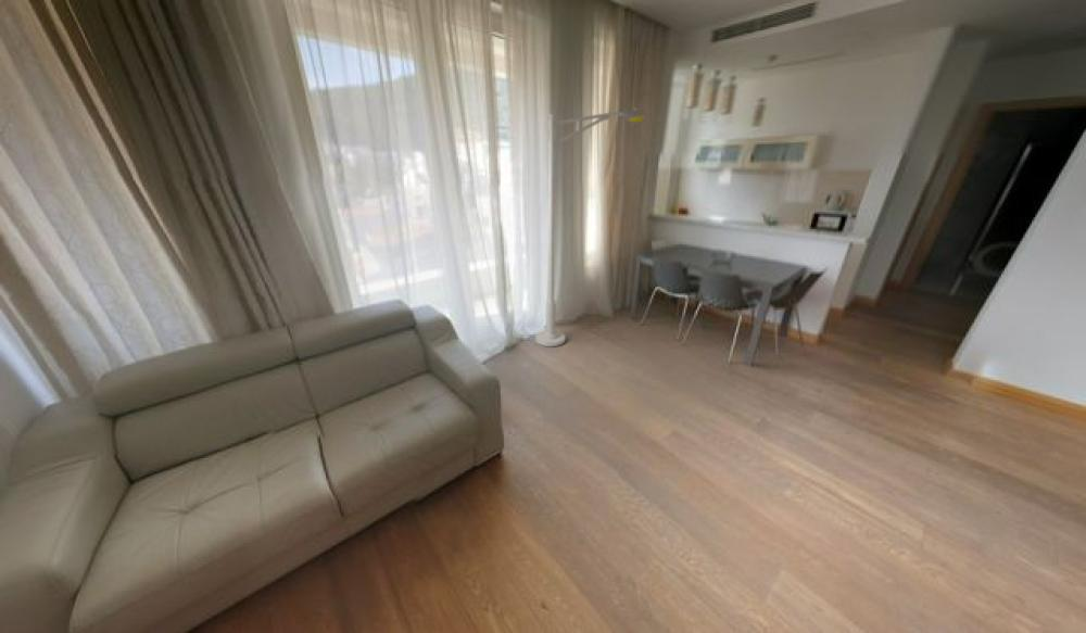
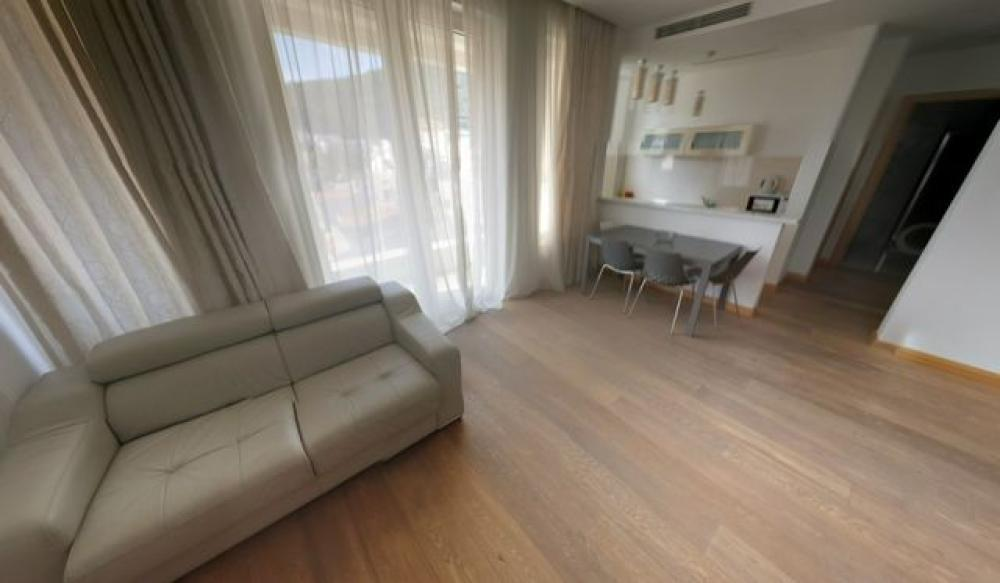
- floor lamp (553, 229)
